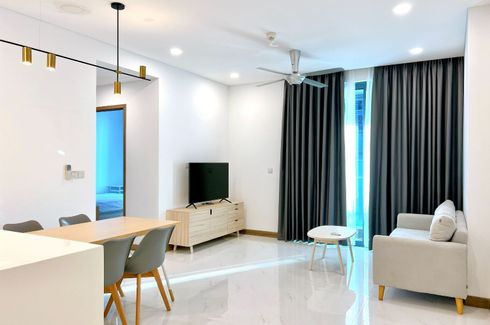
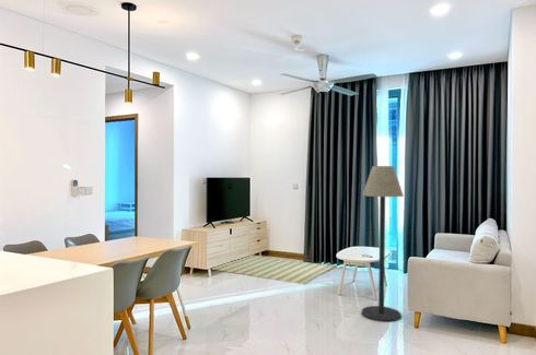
+ rug (266, 265)
+ floor lamp (382, 240)
